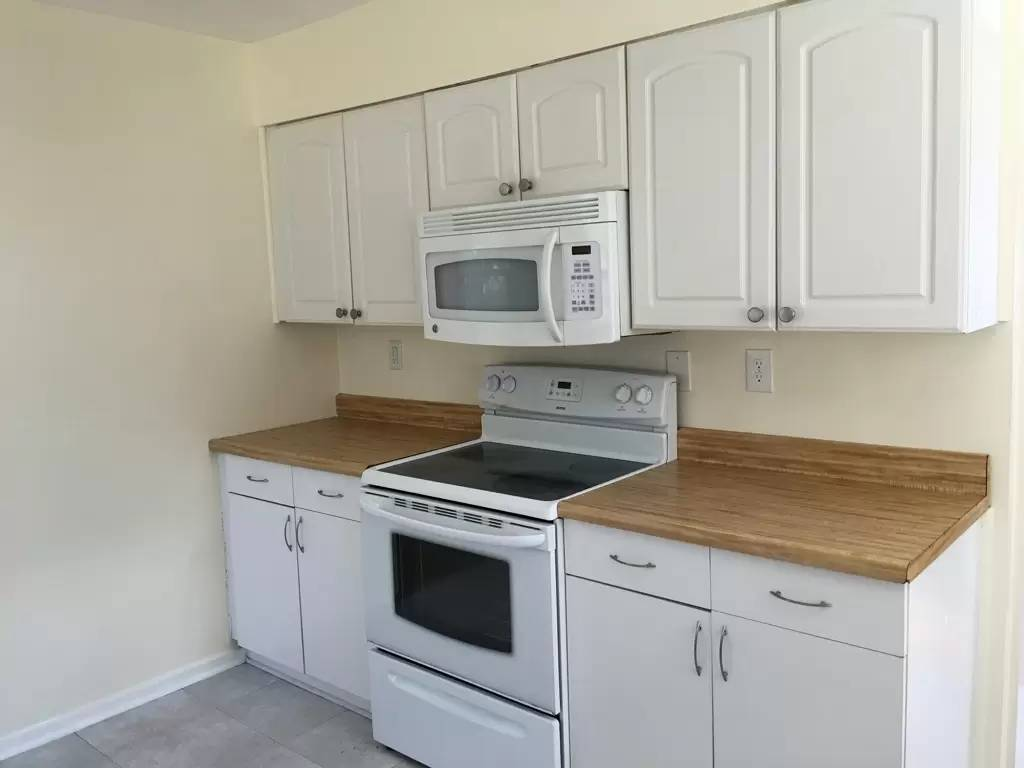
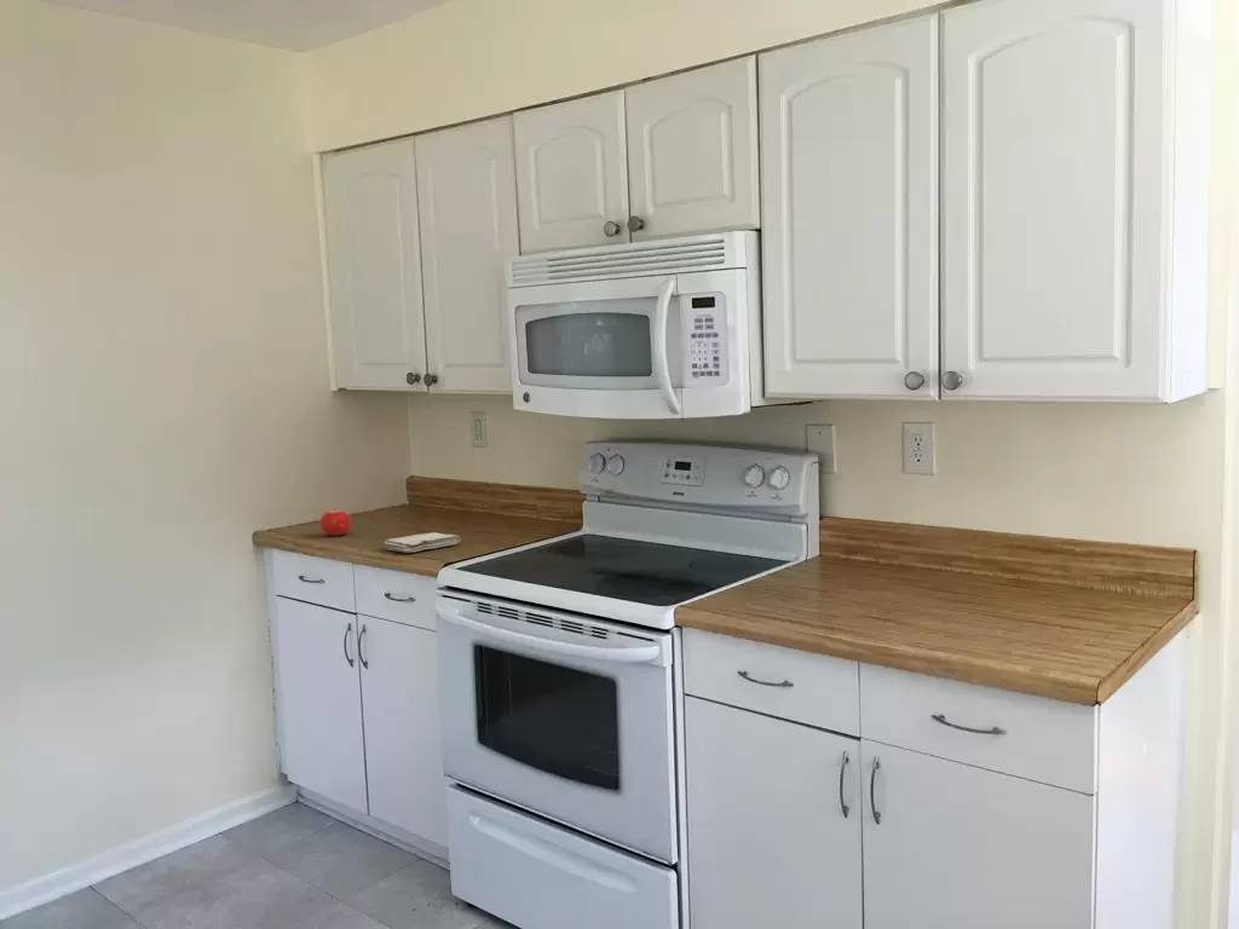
+ washcloth (421, 541)
+ fruit (335, 520)
